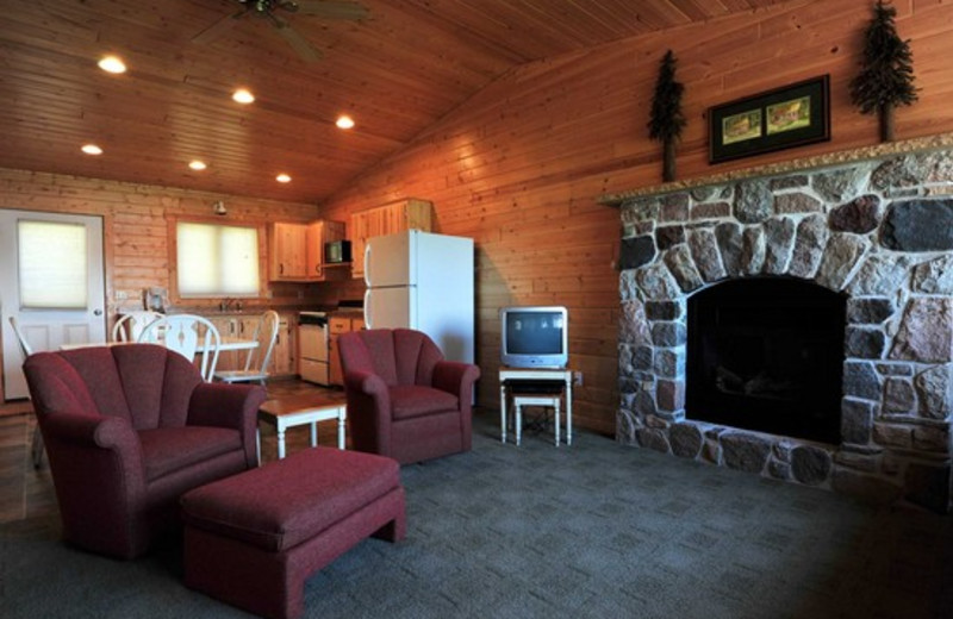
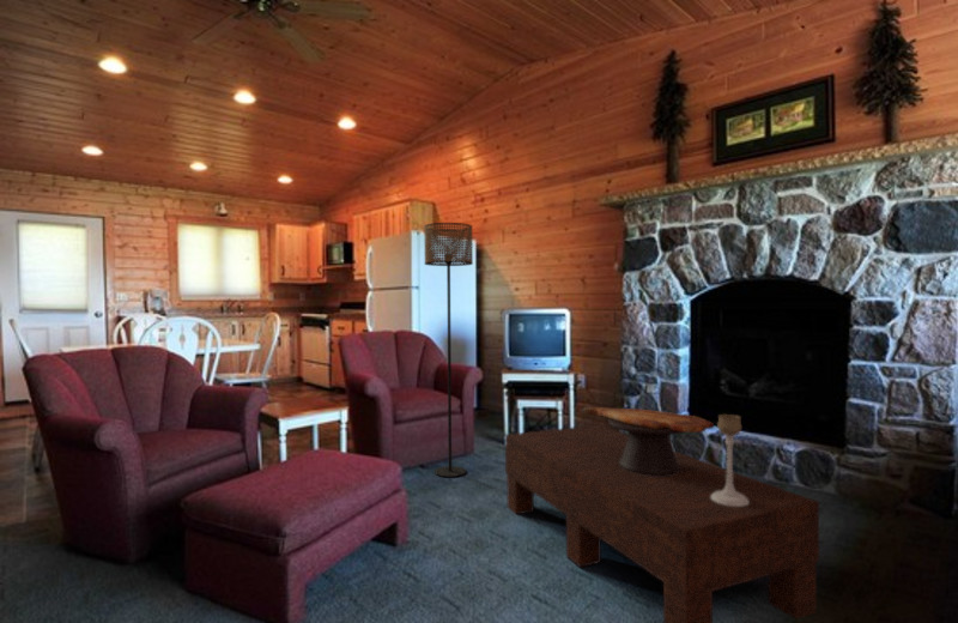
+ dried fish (643, 438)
+ coffee table (629, 504)
+ floor lamp (449, 349)
+ candle holder (729, 456)
